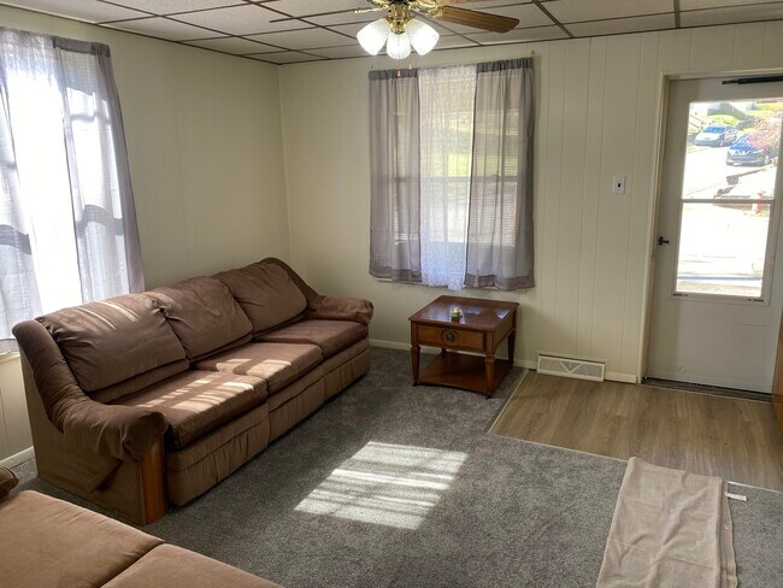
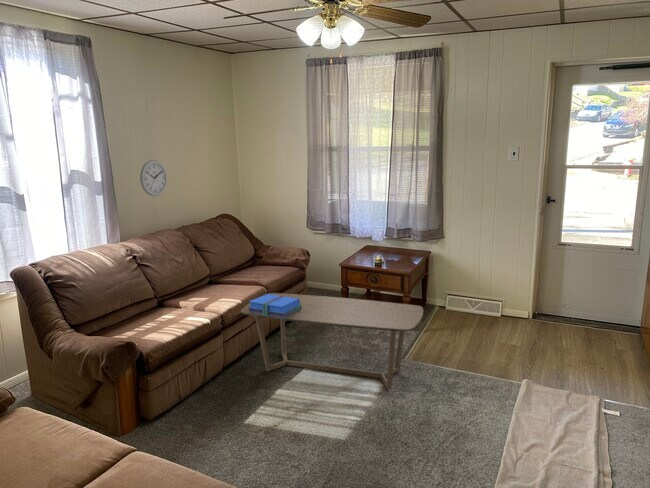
+ books (274, 305)
+ coffee table (333, 325)
+ wall clock (154, 178)
